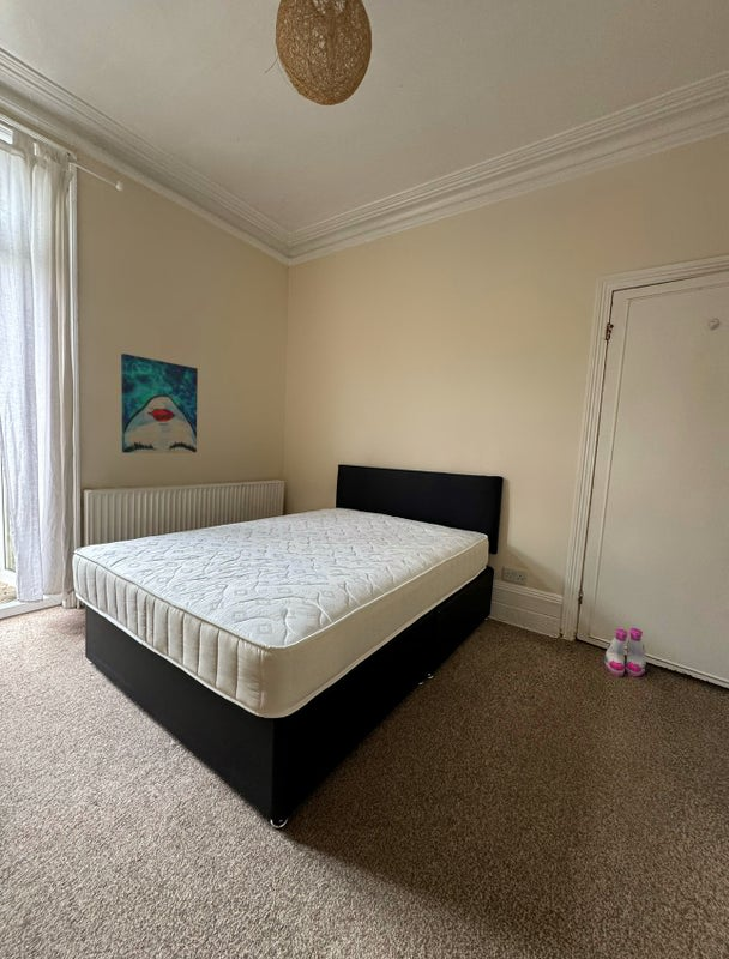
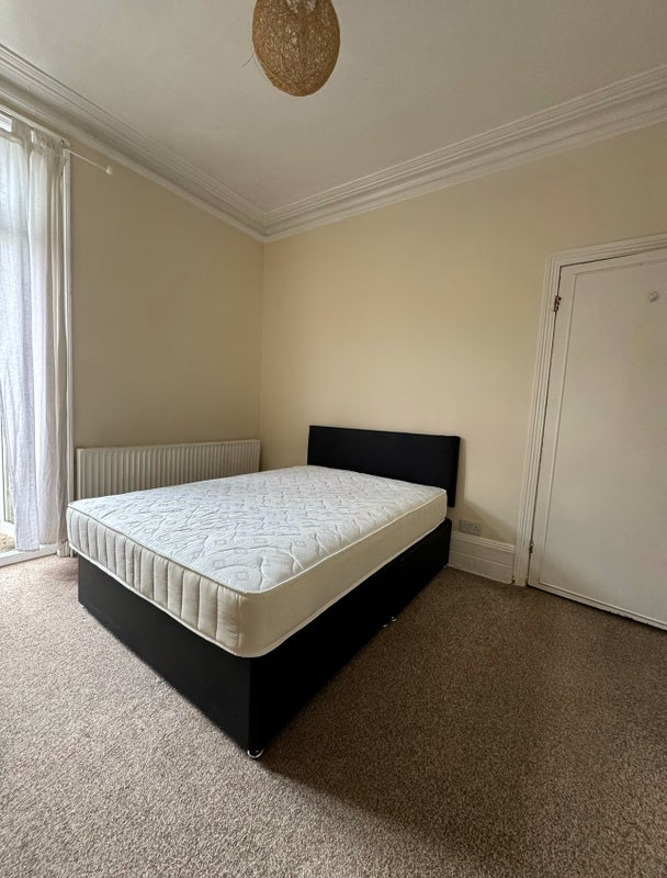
- wall art (162, 408)
- boots (627, 647)
